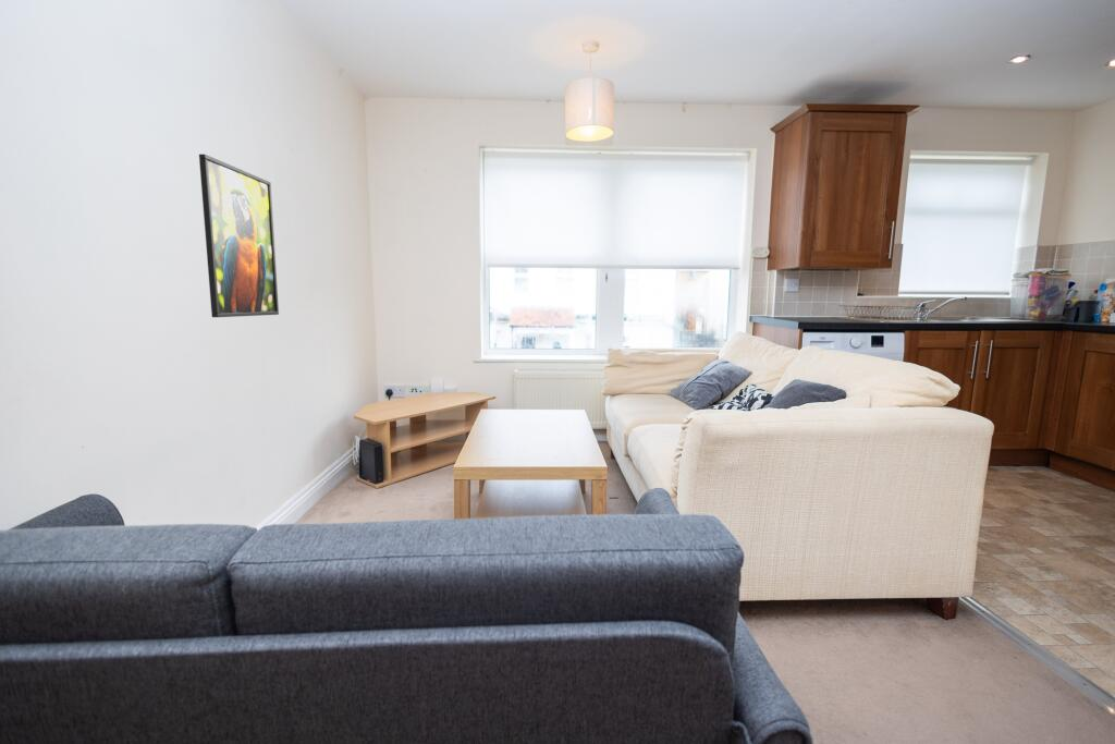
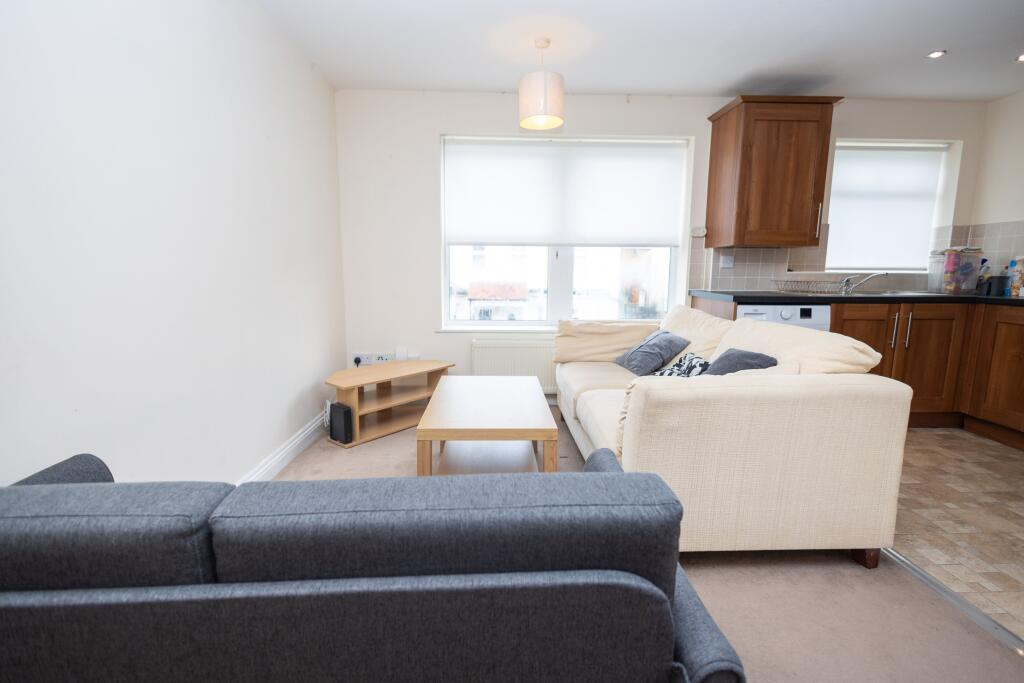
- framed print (243, 244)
